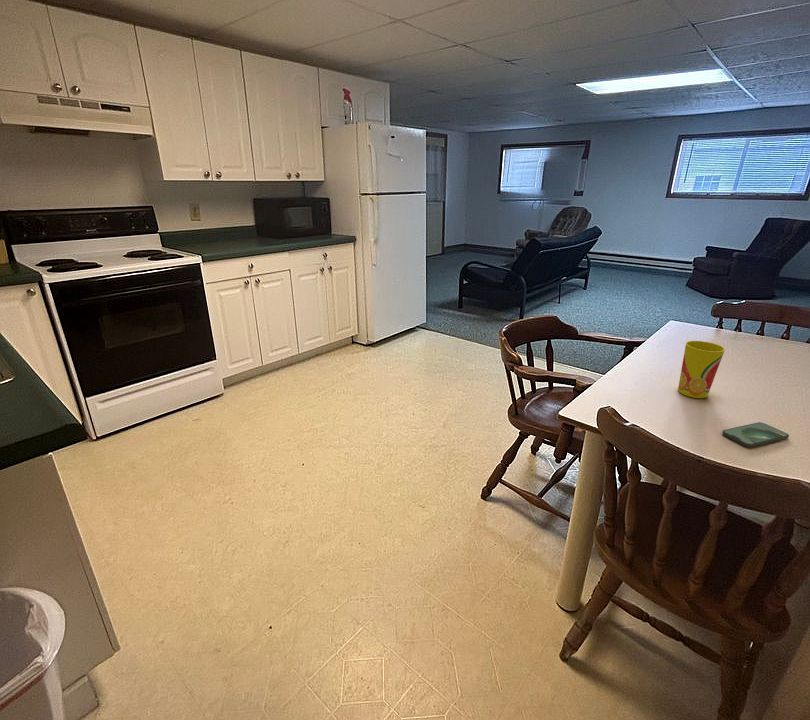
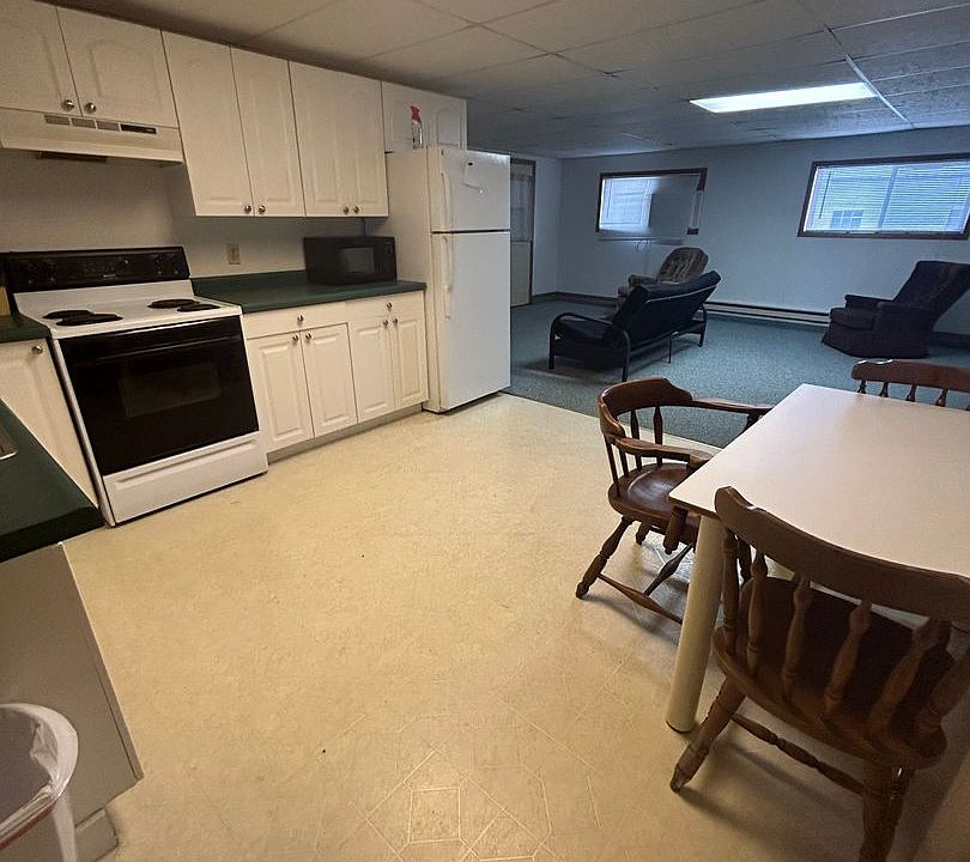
- cup (698, 369)
- smartphone (755, 434)
